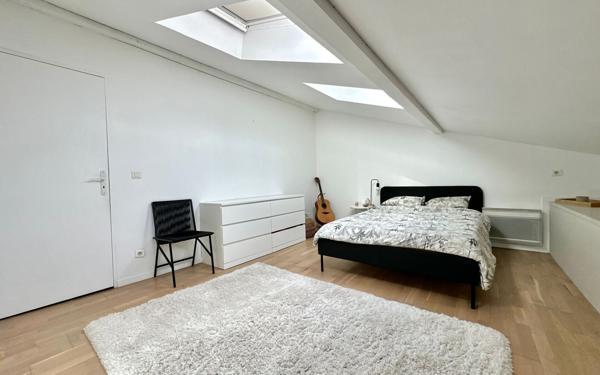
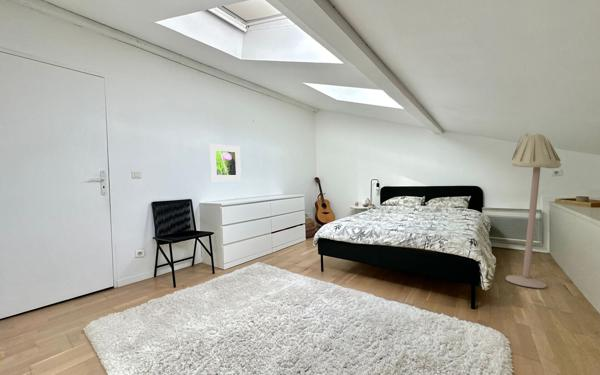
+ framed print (226, 163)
+ floor lamp (532, 207)
